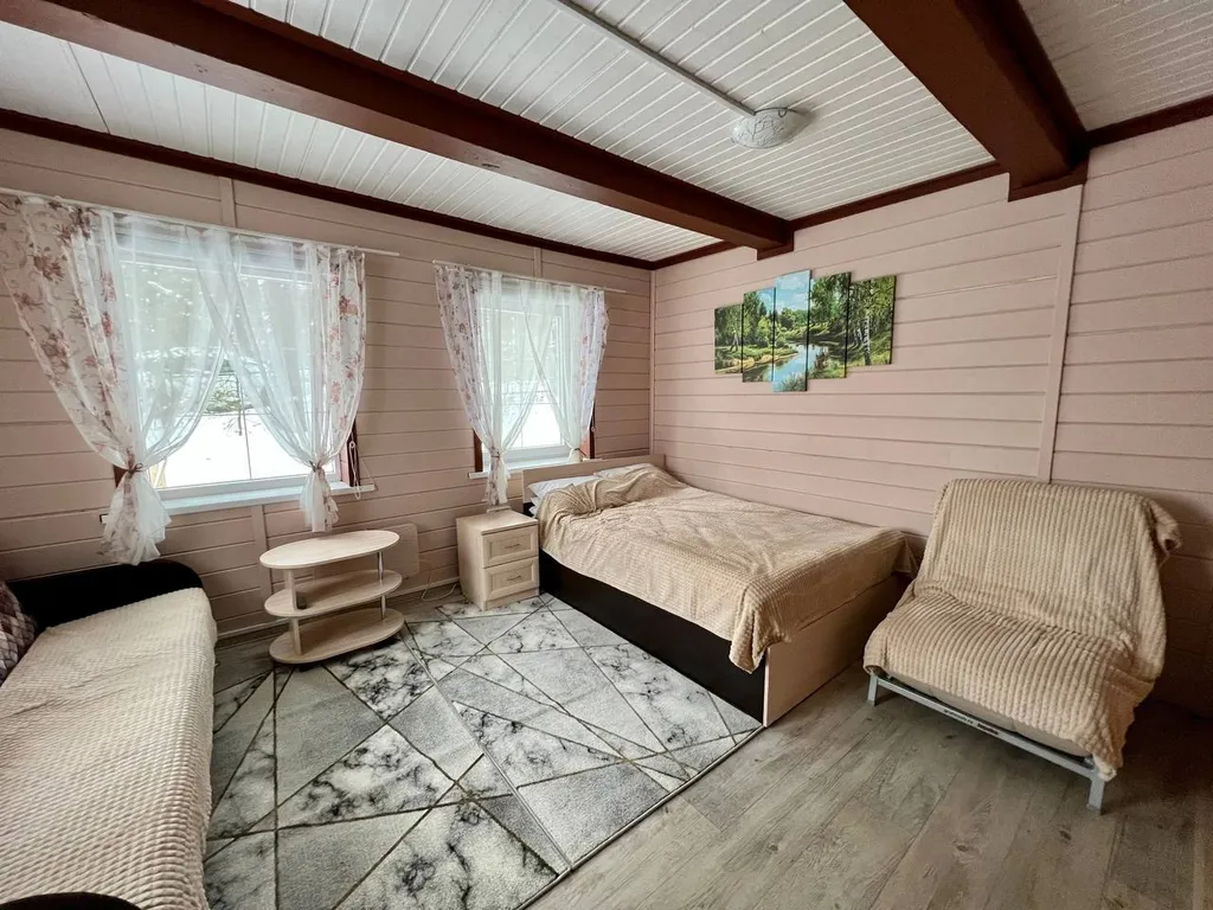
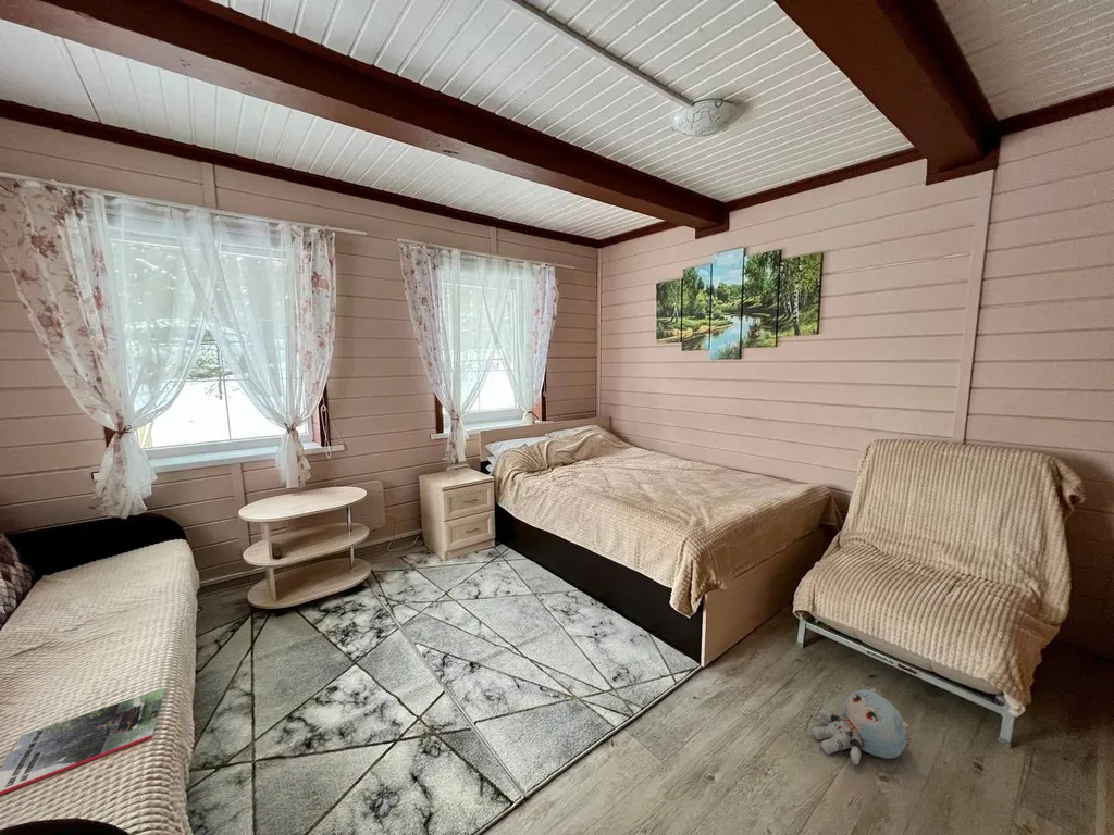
+ plush toy (859, 722)
+ magazine (86, 736)
